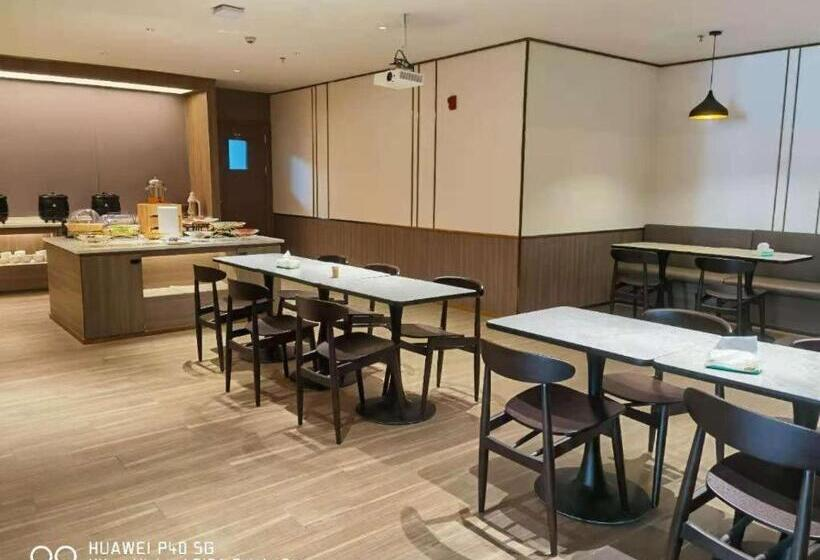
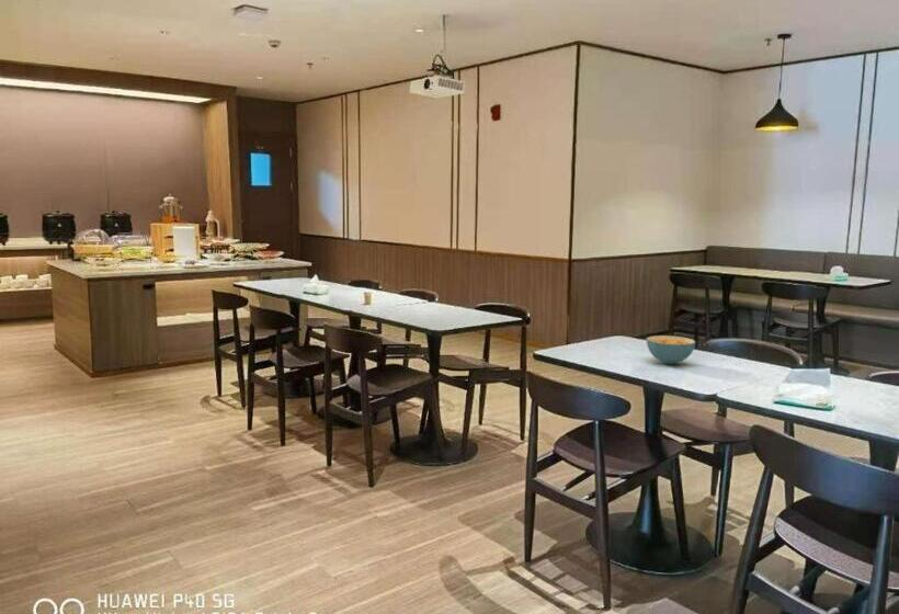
+ cereal bowl (670, 351)
